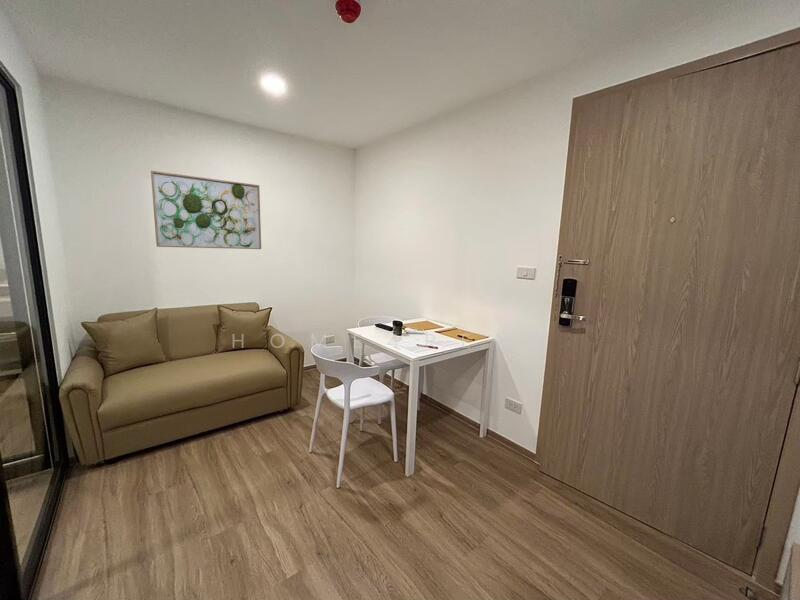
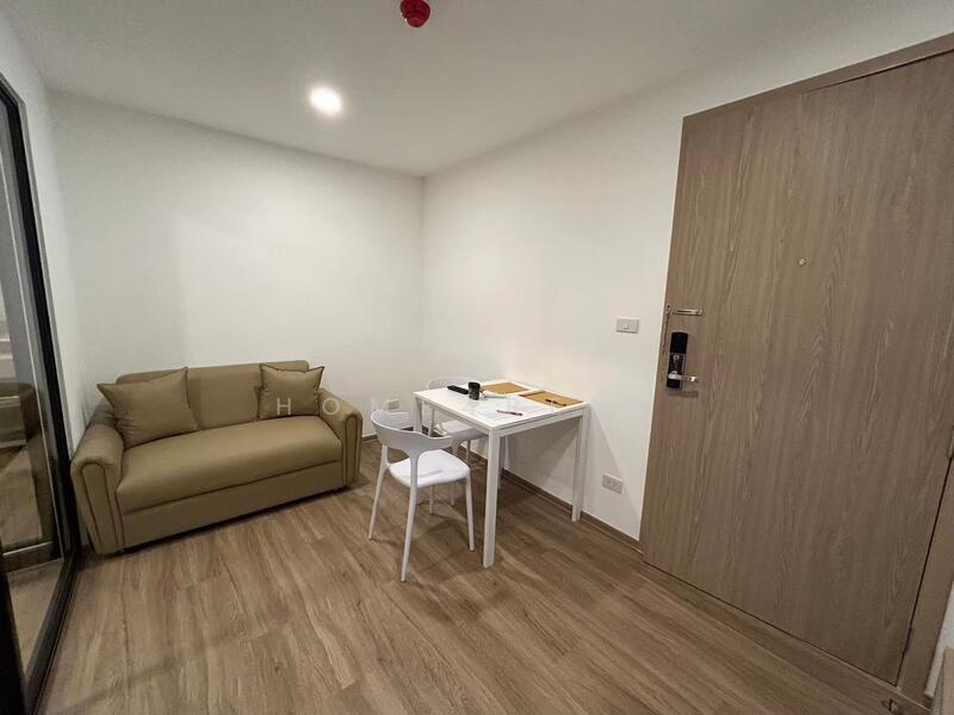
- wall art (211, 213)
